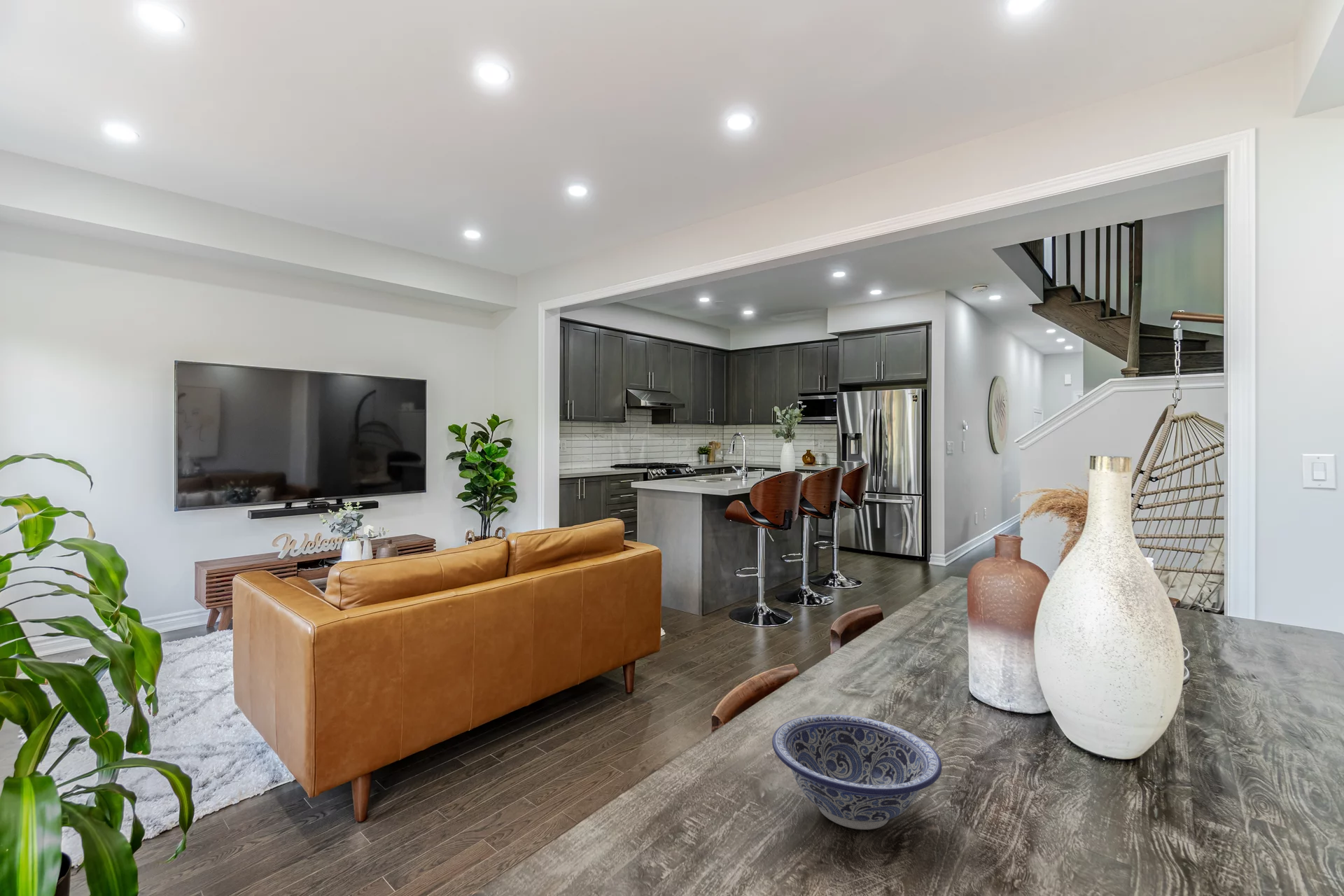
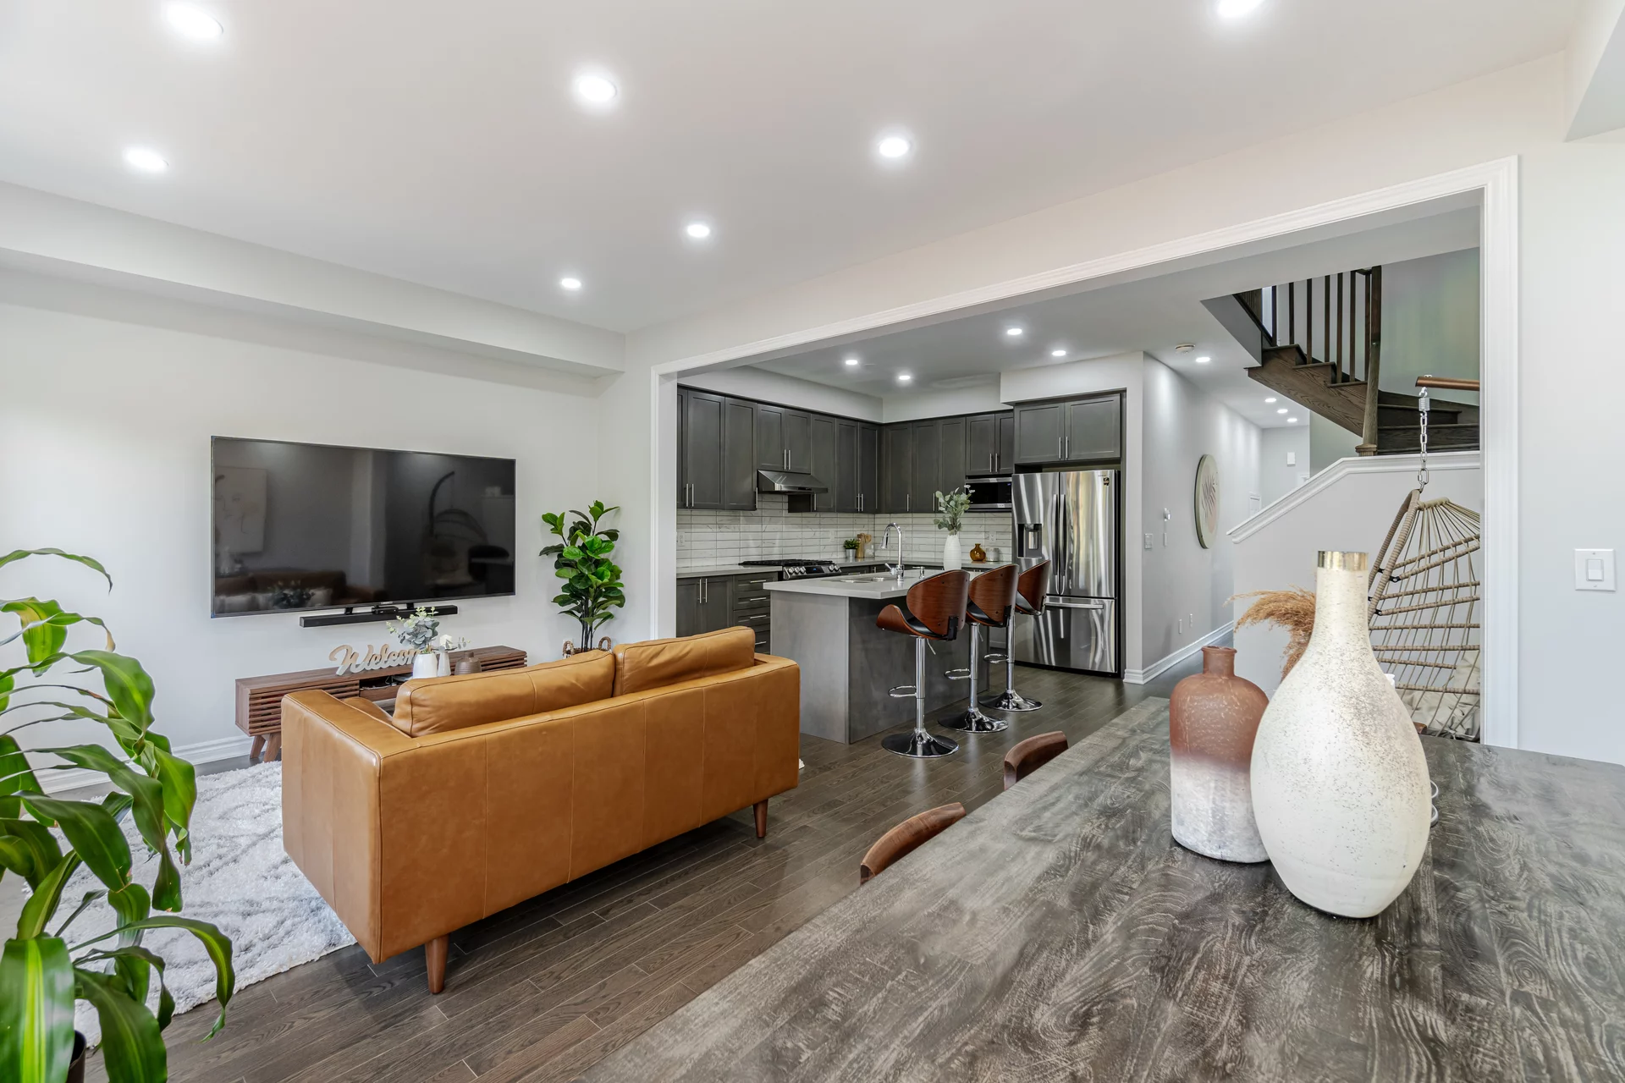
- bowl (853, 776)
